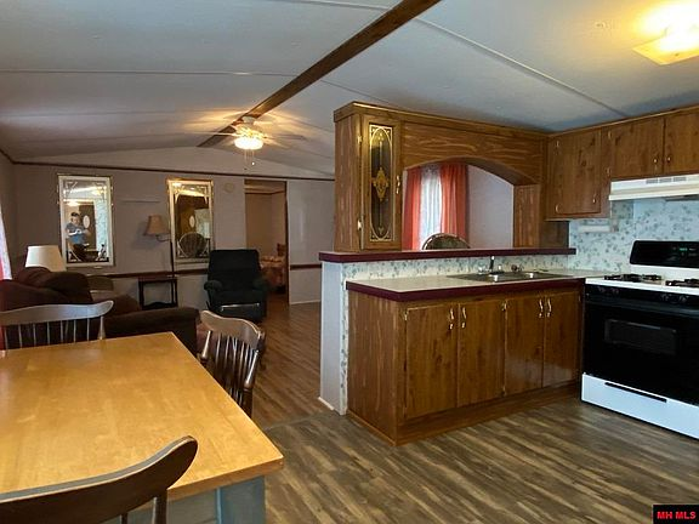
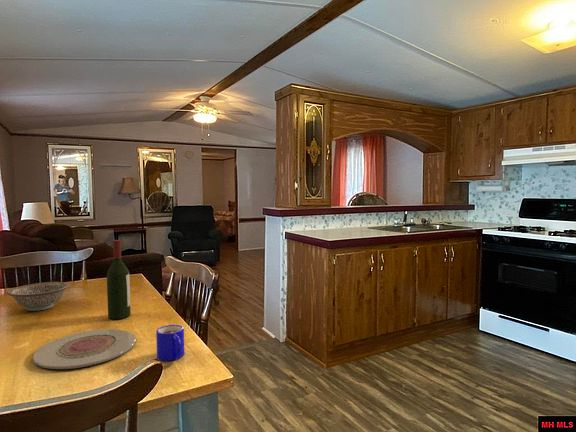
+ mug (173, 344)
+ wine bottle (118, 278)
+ plate (87, 346)
+ decorative bowl (40, 297)
